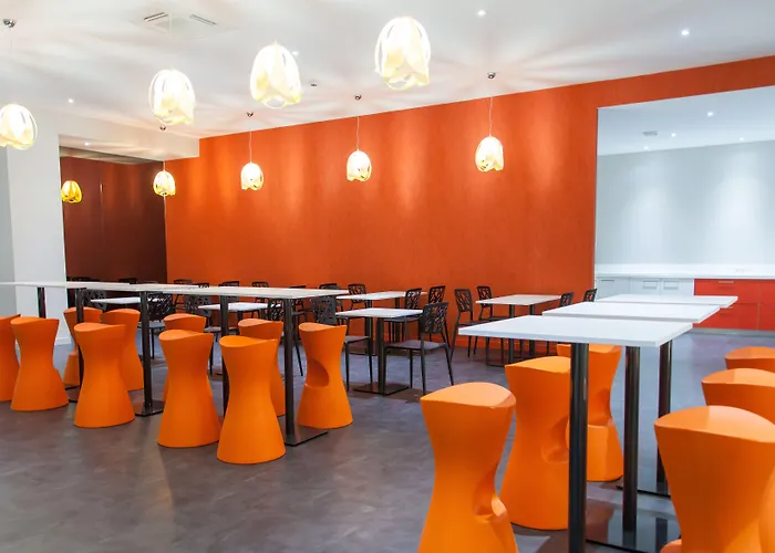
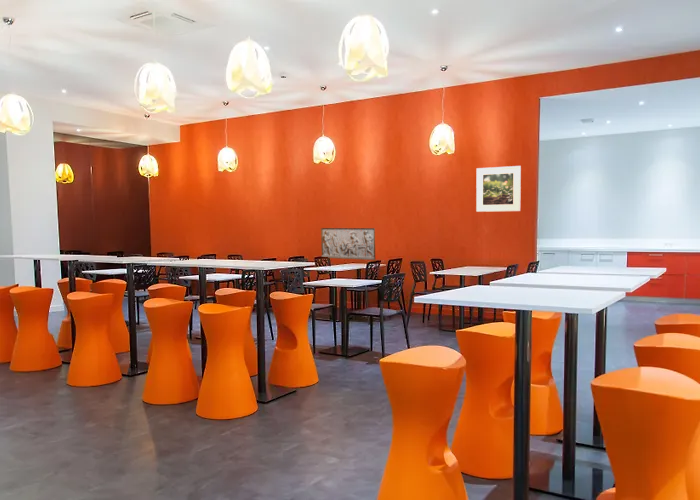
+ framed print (498, 189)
+ relief sculpture (347, 243)
